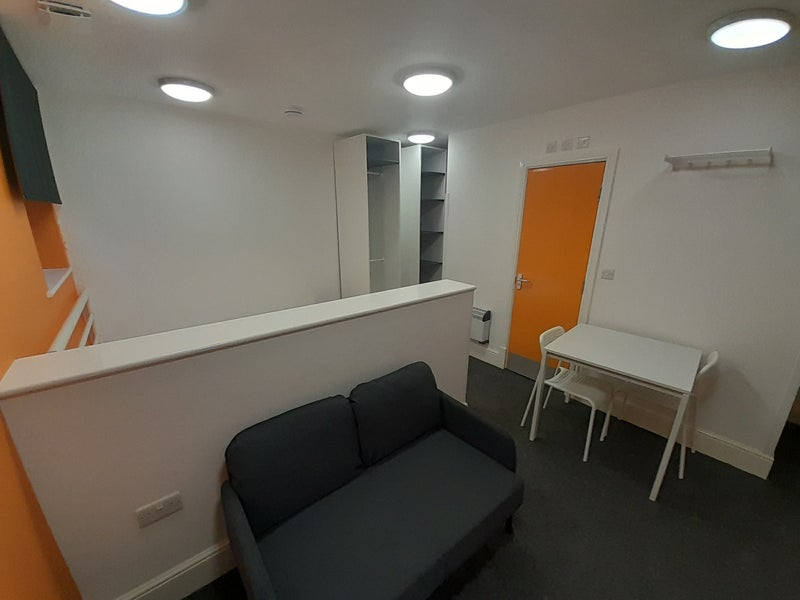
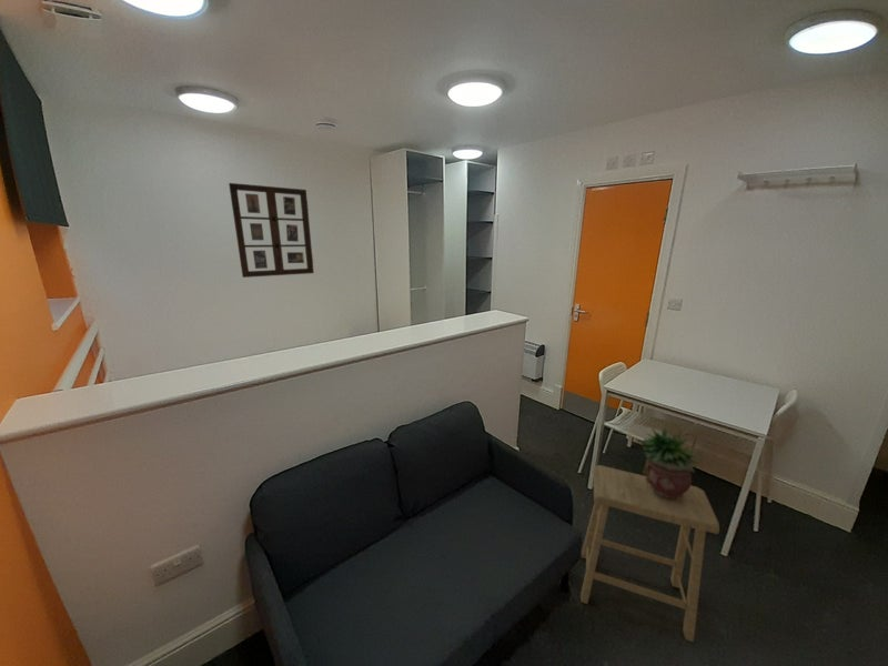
+ picture frame (274, 232)
+ stool (638, 549)
+ potted plant (676, 464)
